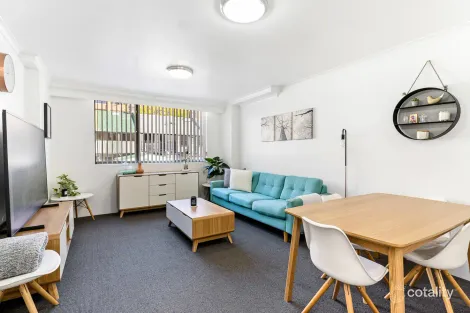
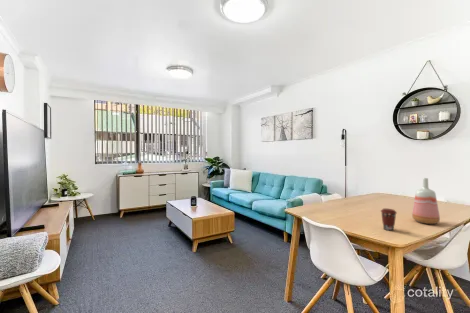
+ coffee cup (388, 219)
+ vase (425, 200)
